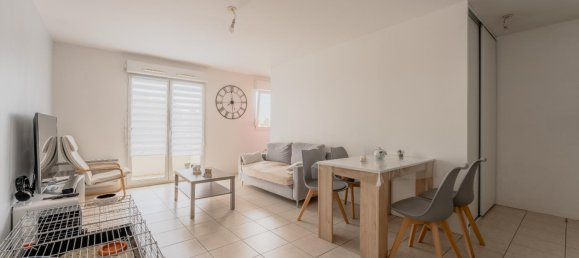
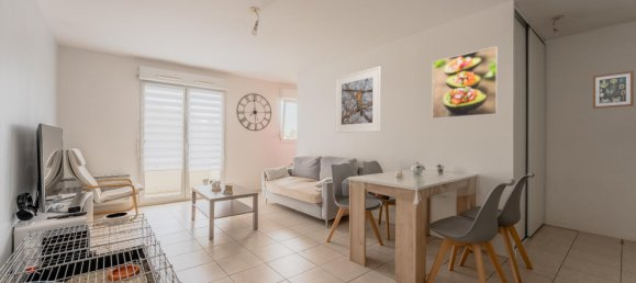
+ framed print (461, 86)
+ wall art (612, 90)
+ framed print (356, 102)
